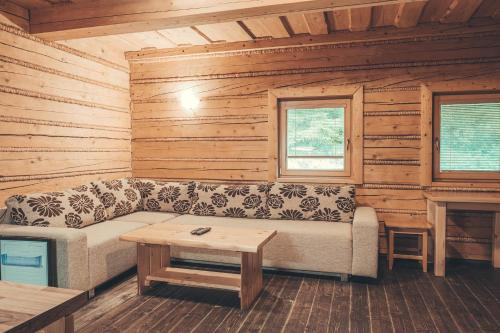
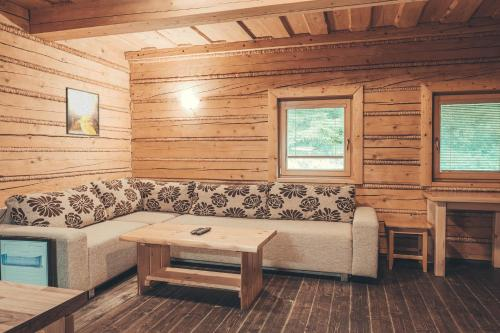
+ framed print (83, 113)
